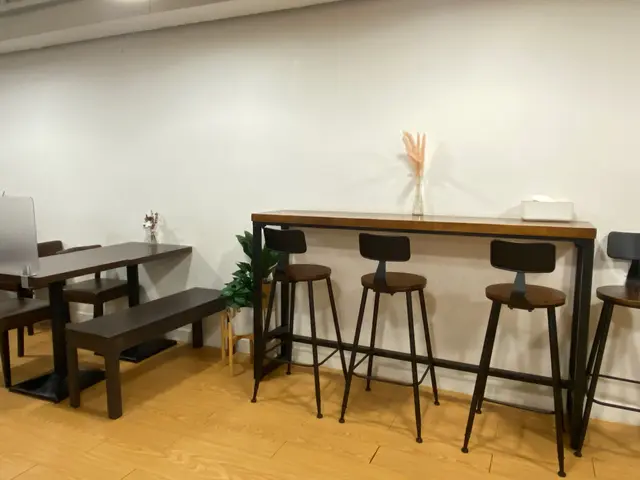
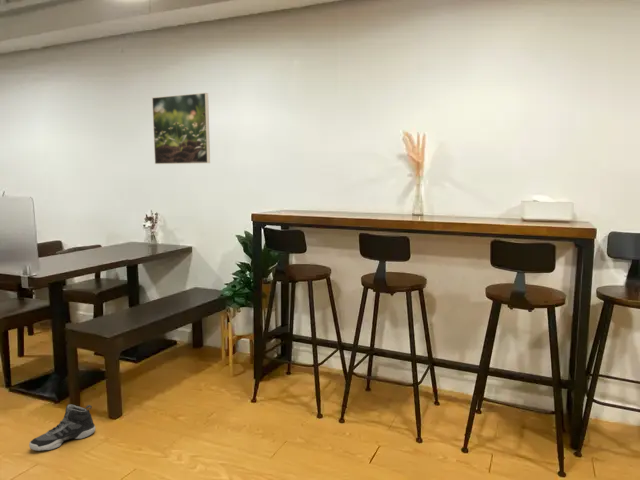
+ sneaker (62, 424)
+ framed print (180, 129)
